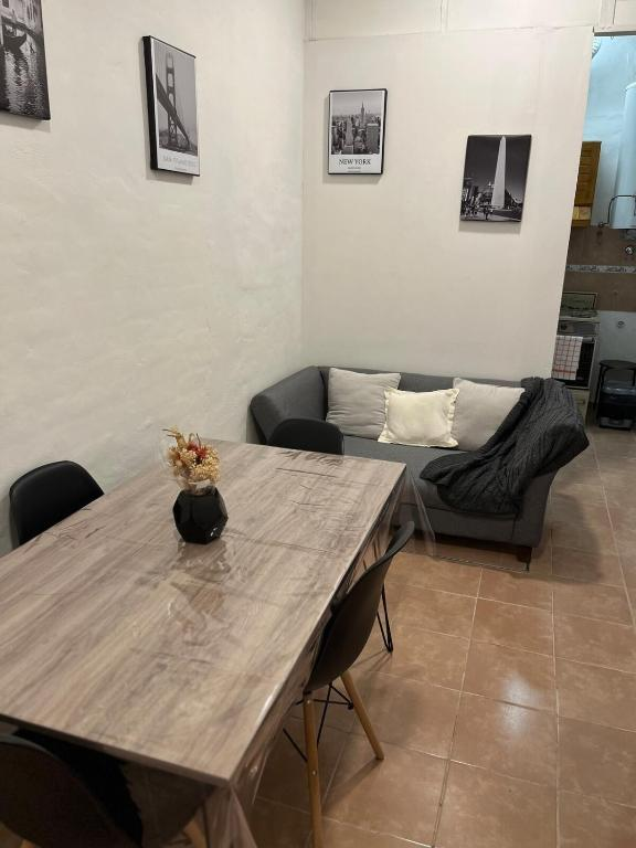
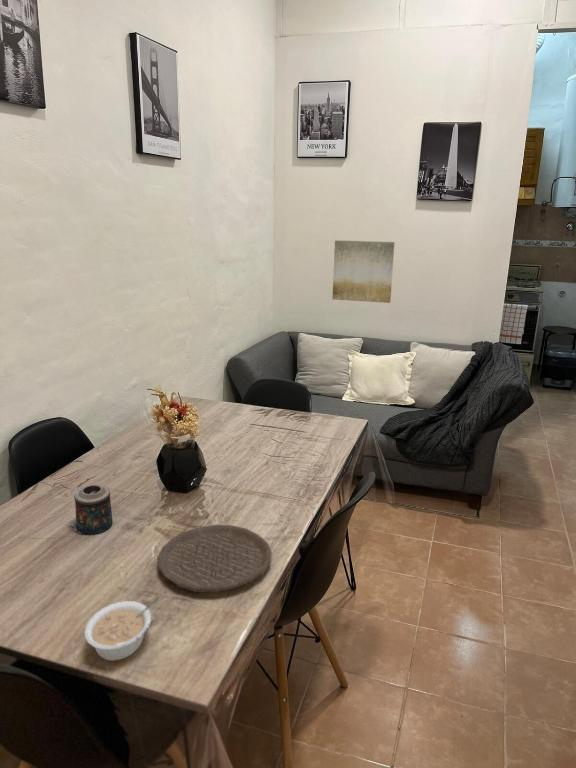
+ legume (120, 629)
+ plate (215, 557)
+ wall art (362, 271)
+ candle (88, 506)
